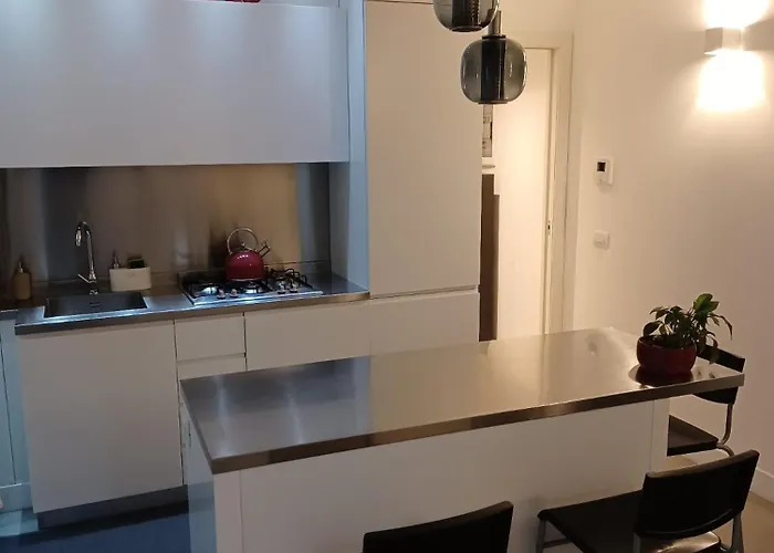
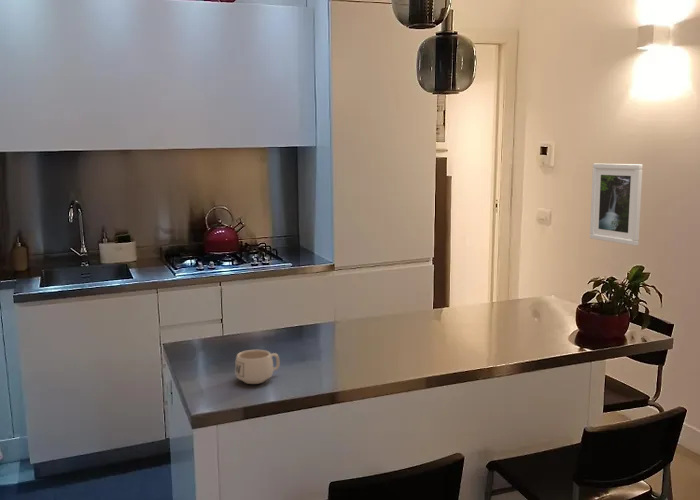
+ mug (258, 366)
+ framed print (615, 203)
